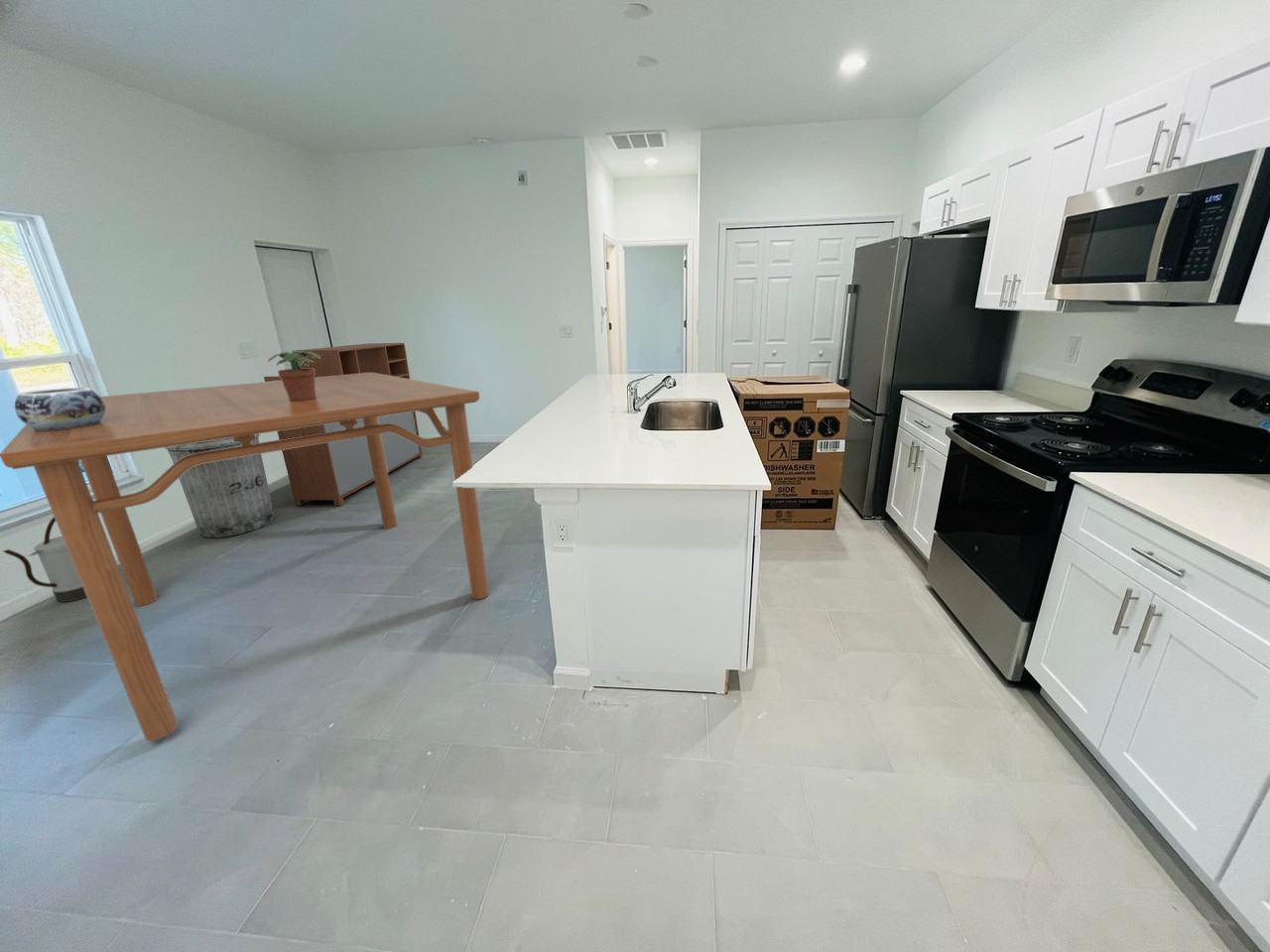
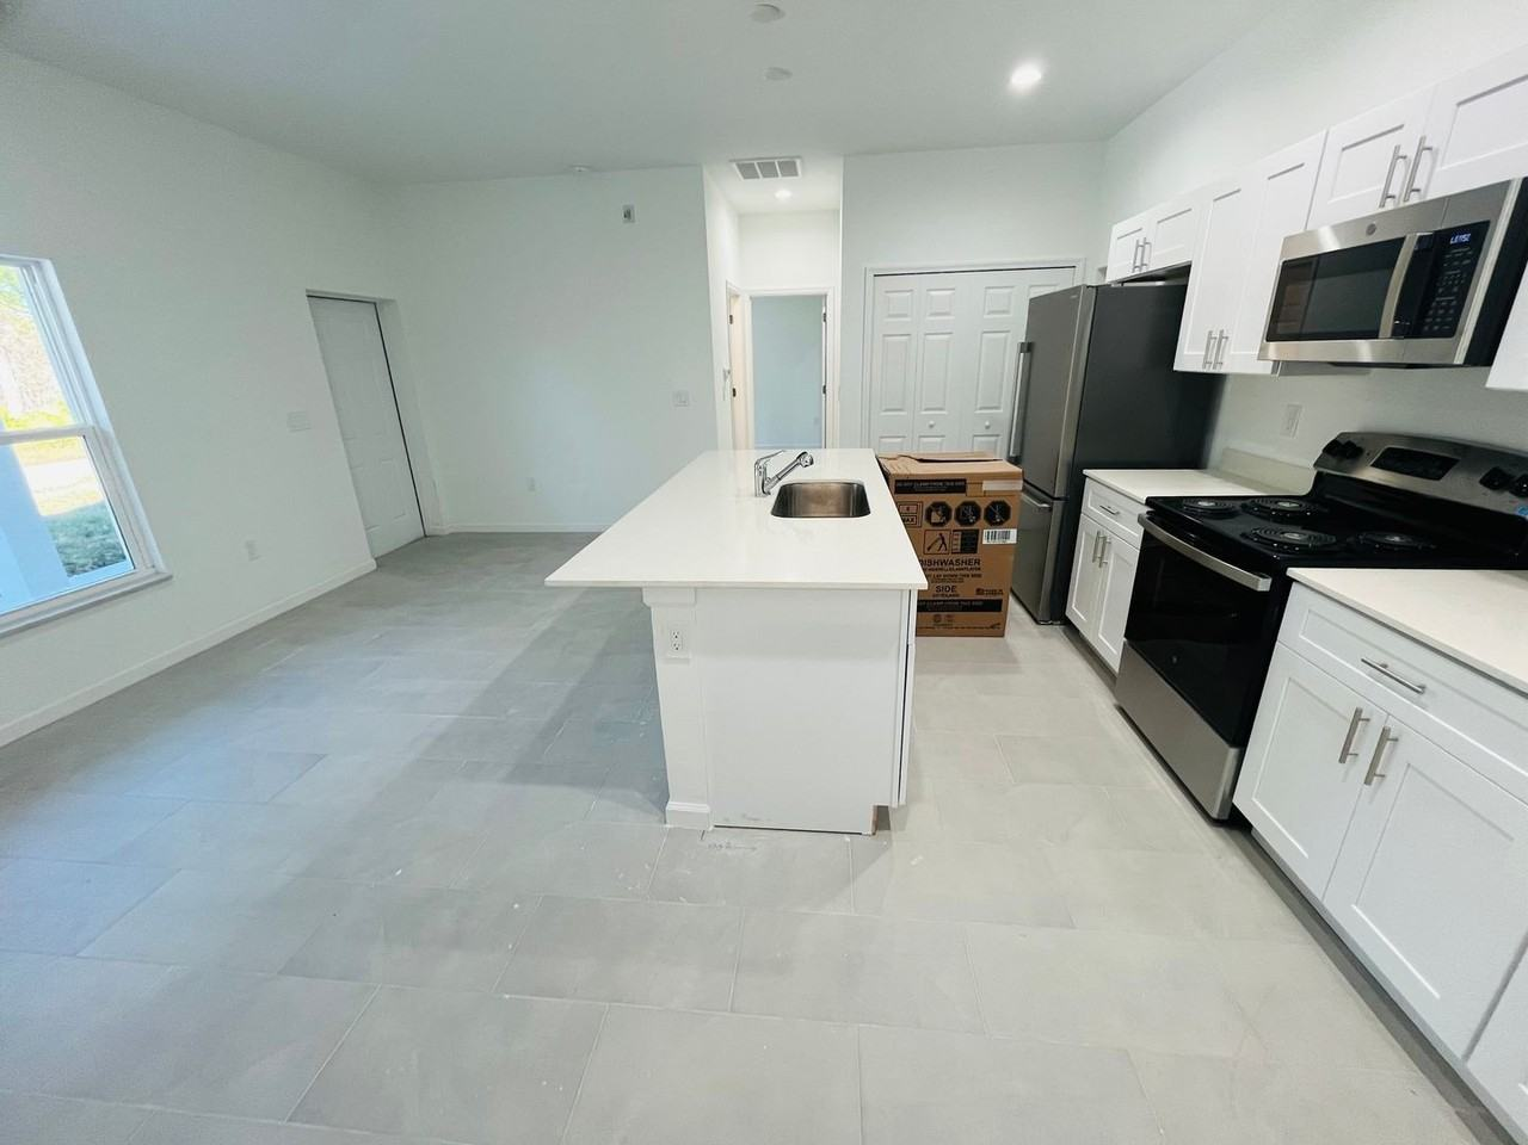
- storage cabinet (356, 419)
- decorative bowl (62, 408)
- trash can (224, 476)
- potted plant (298, 375)
- dining table (278, 450)
- watering can (63, 556)
